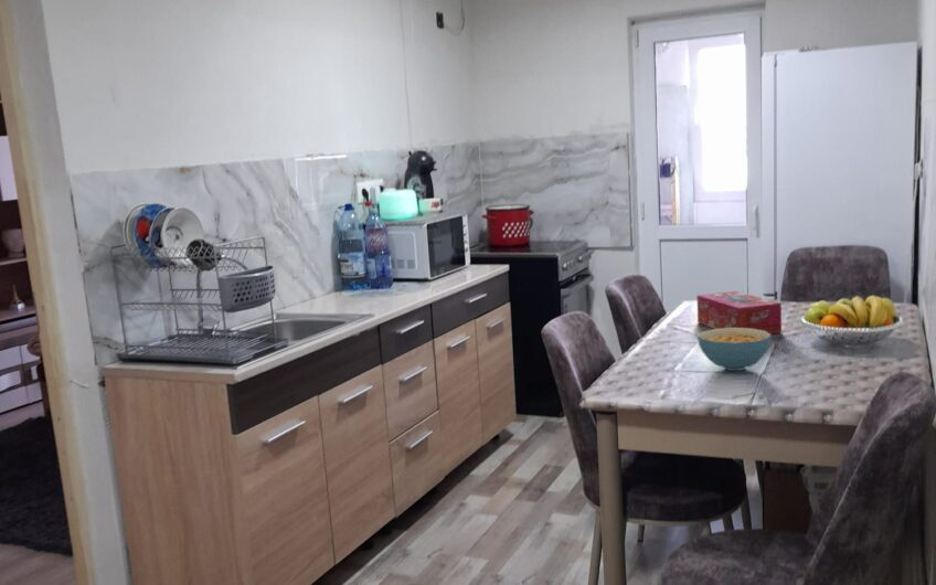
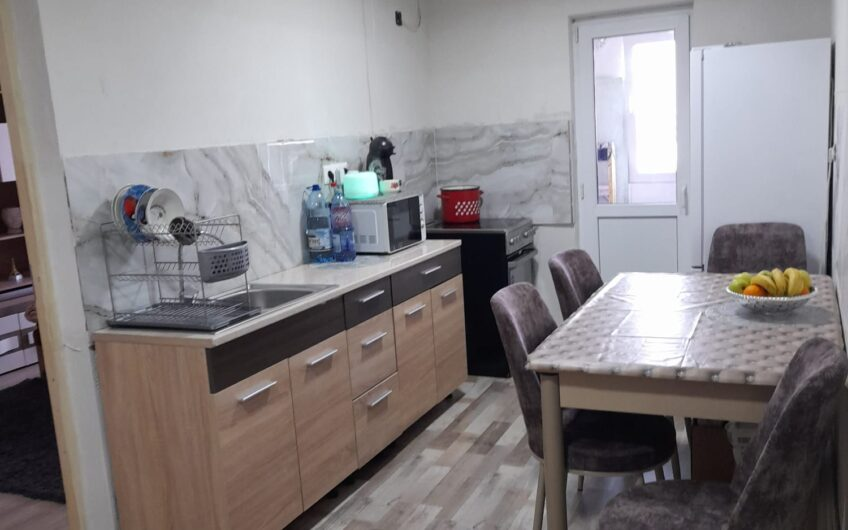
- tissue box (737, 312)
- cereal bowl (734, 351)
